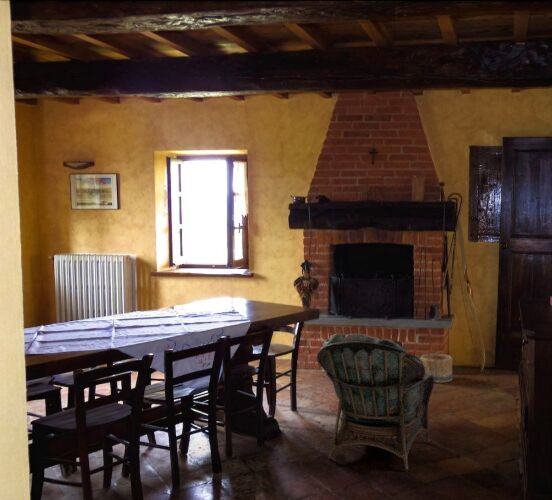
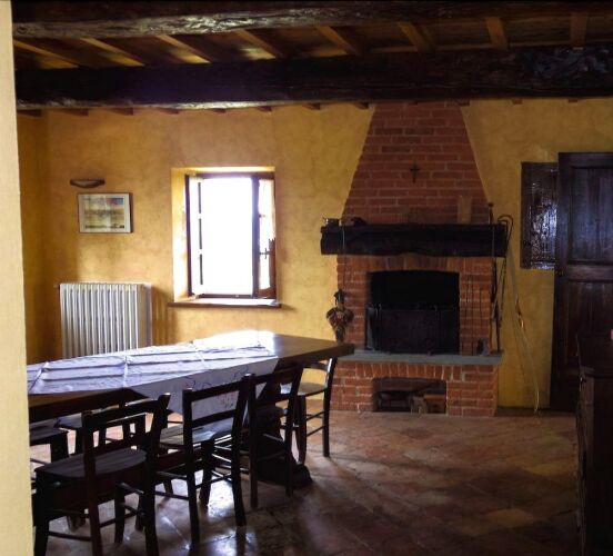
- armchair (376, 389)
- basket (436, 367)
